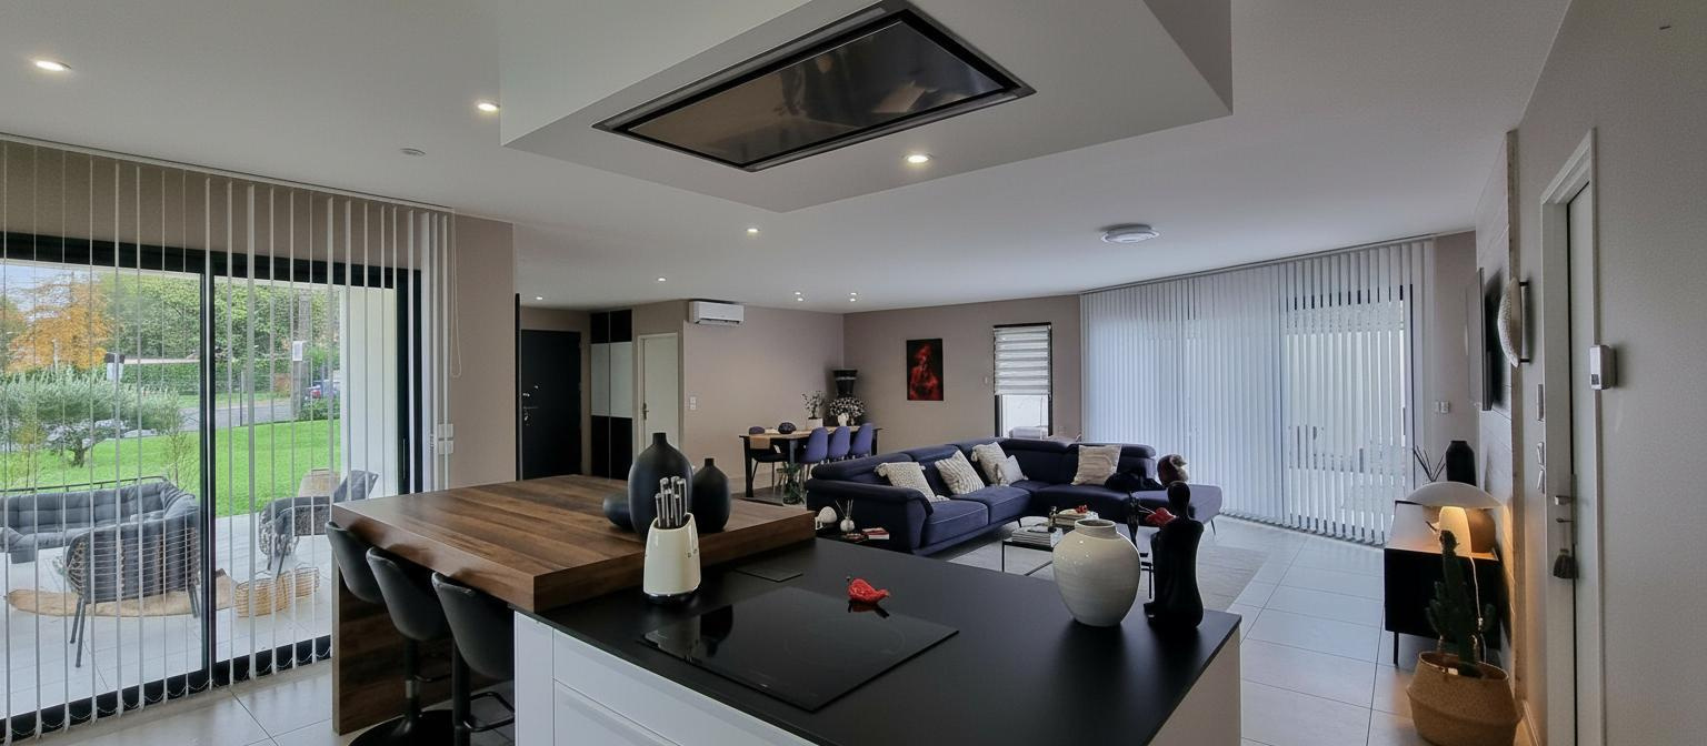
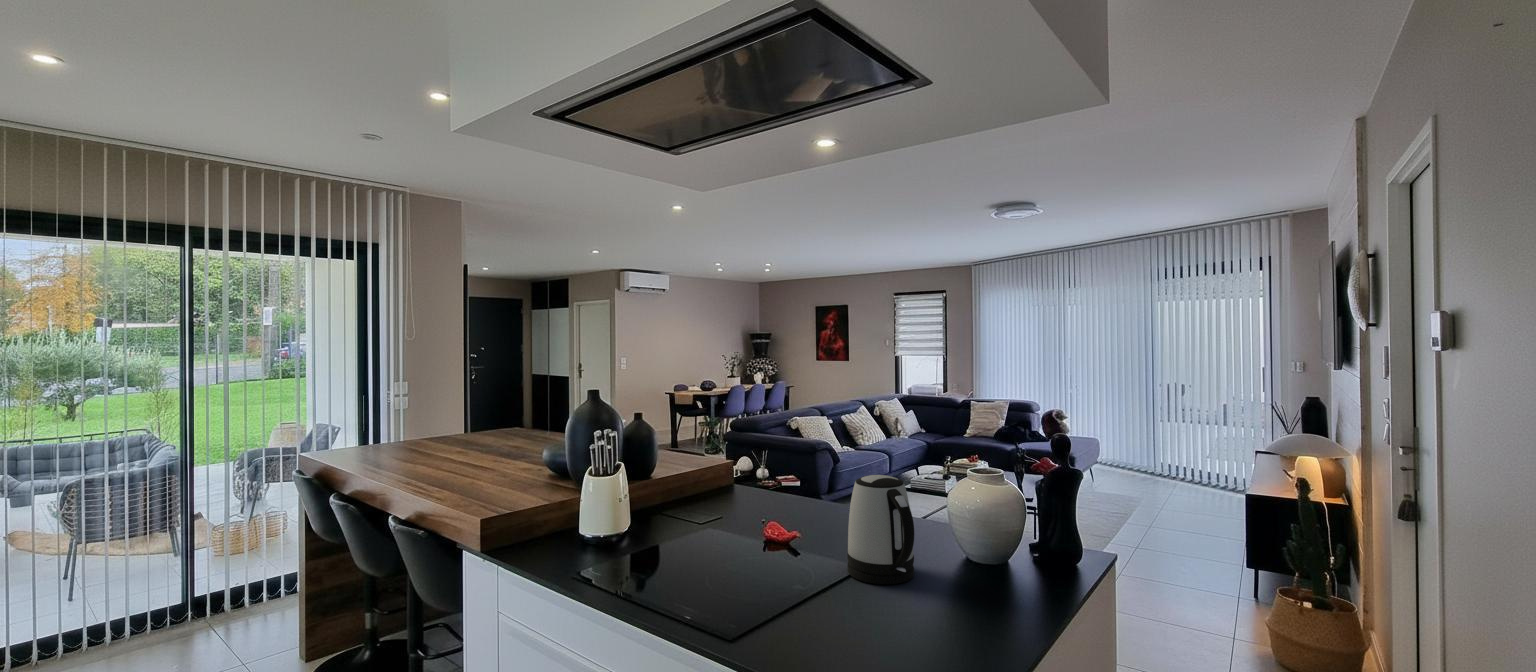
+ kettle (884, 527)
